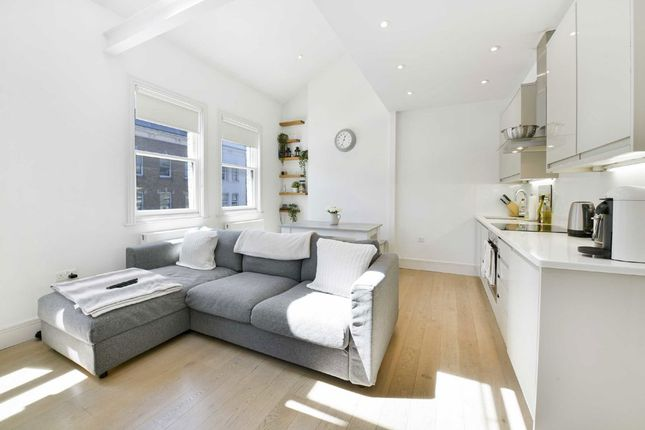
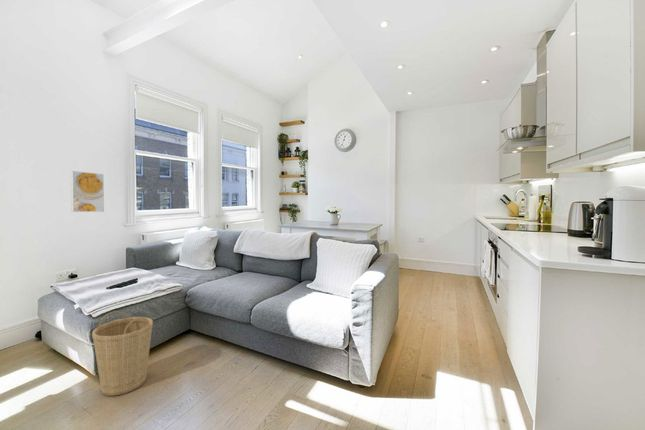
+ basket (124, 349)
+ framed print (88, 192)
